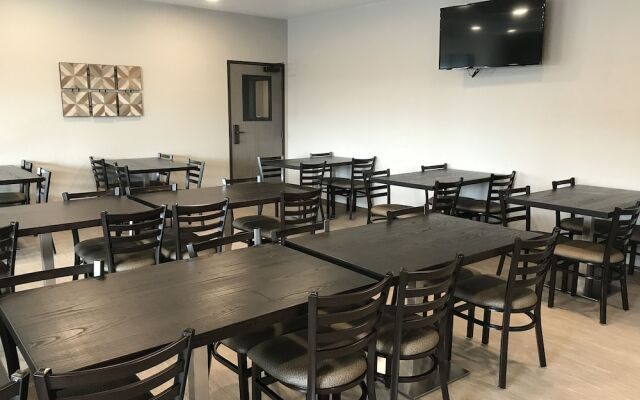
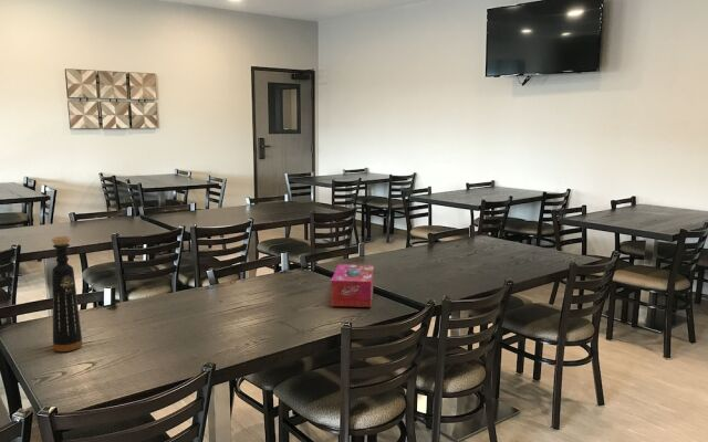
+ tissue box (353, 284)
+ bottle (64, 293)
